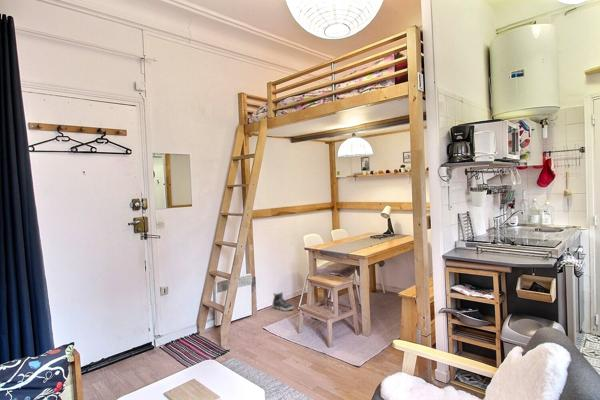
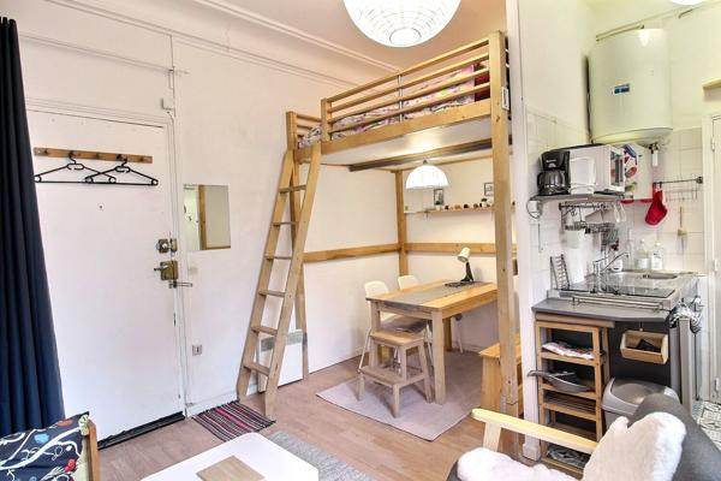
- sneaker (282, 300)
